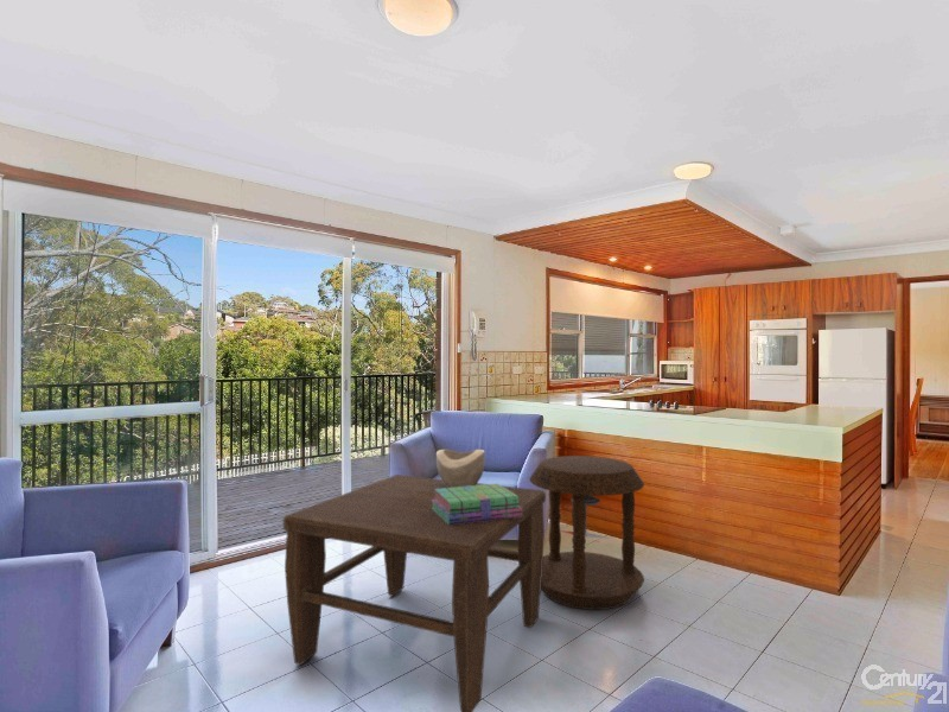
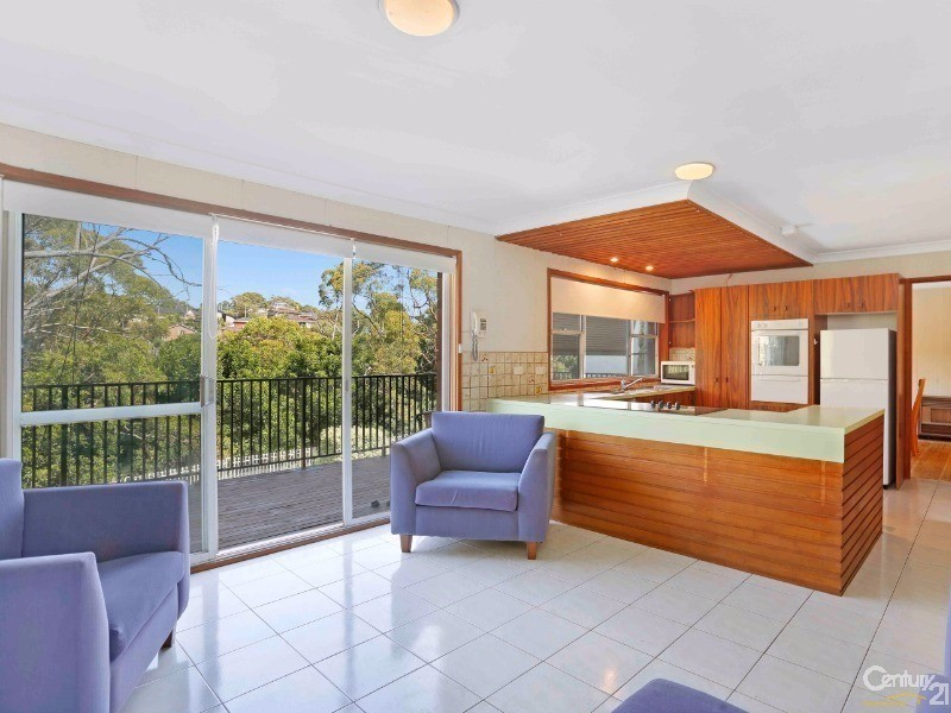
- stack of books (474, 502)
- side table (585, 526)
- coffee table (427, 555)
- decorative bowl (460, 468)
